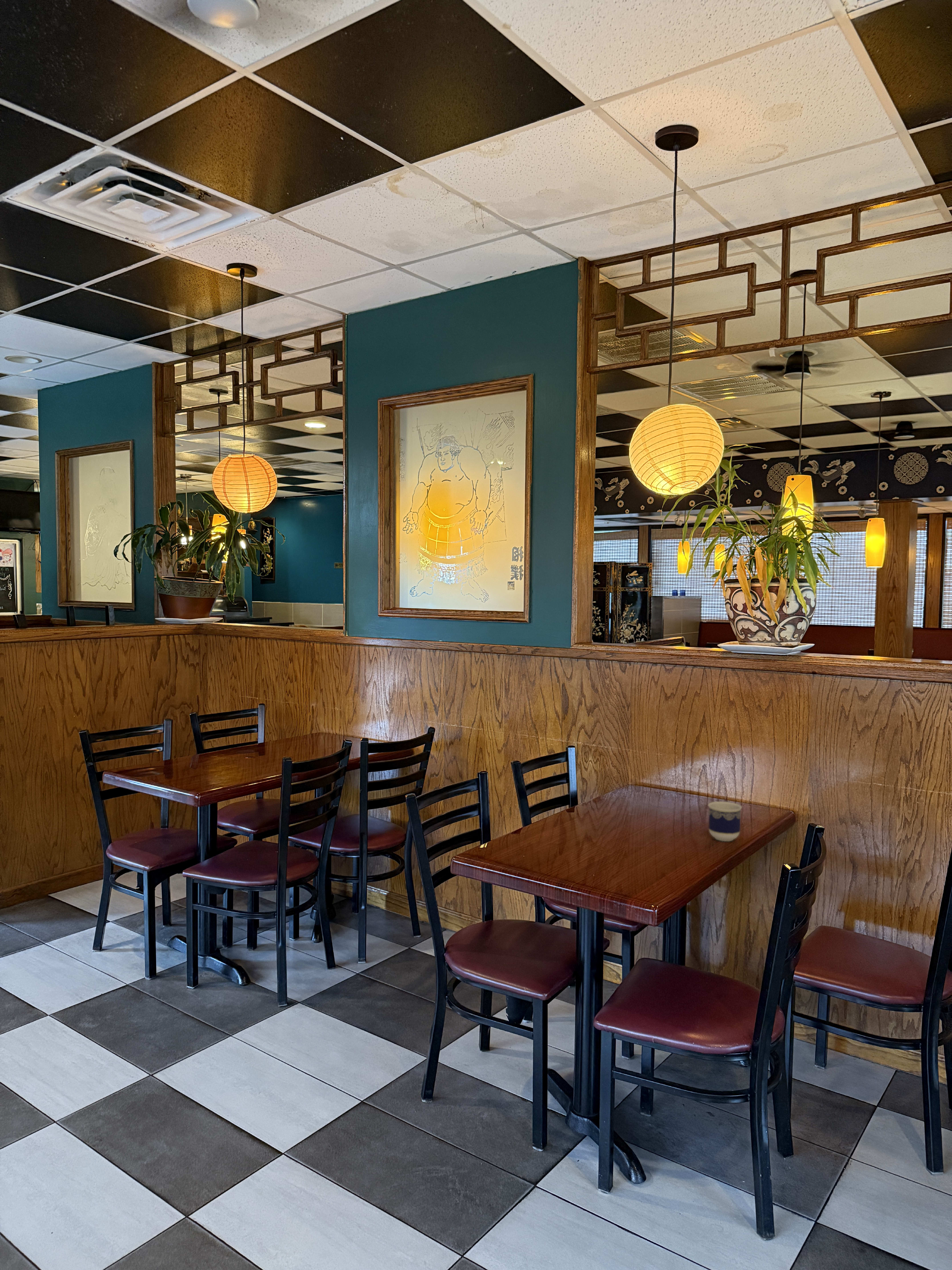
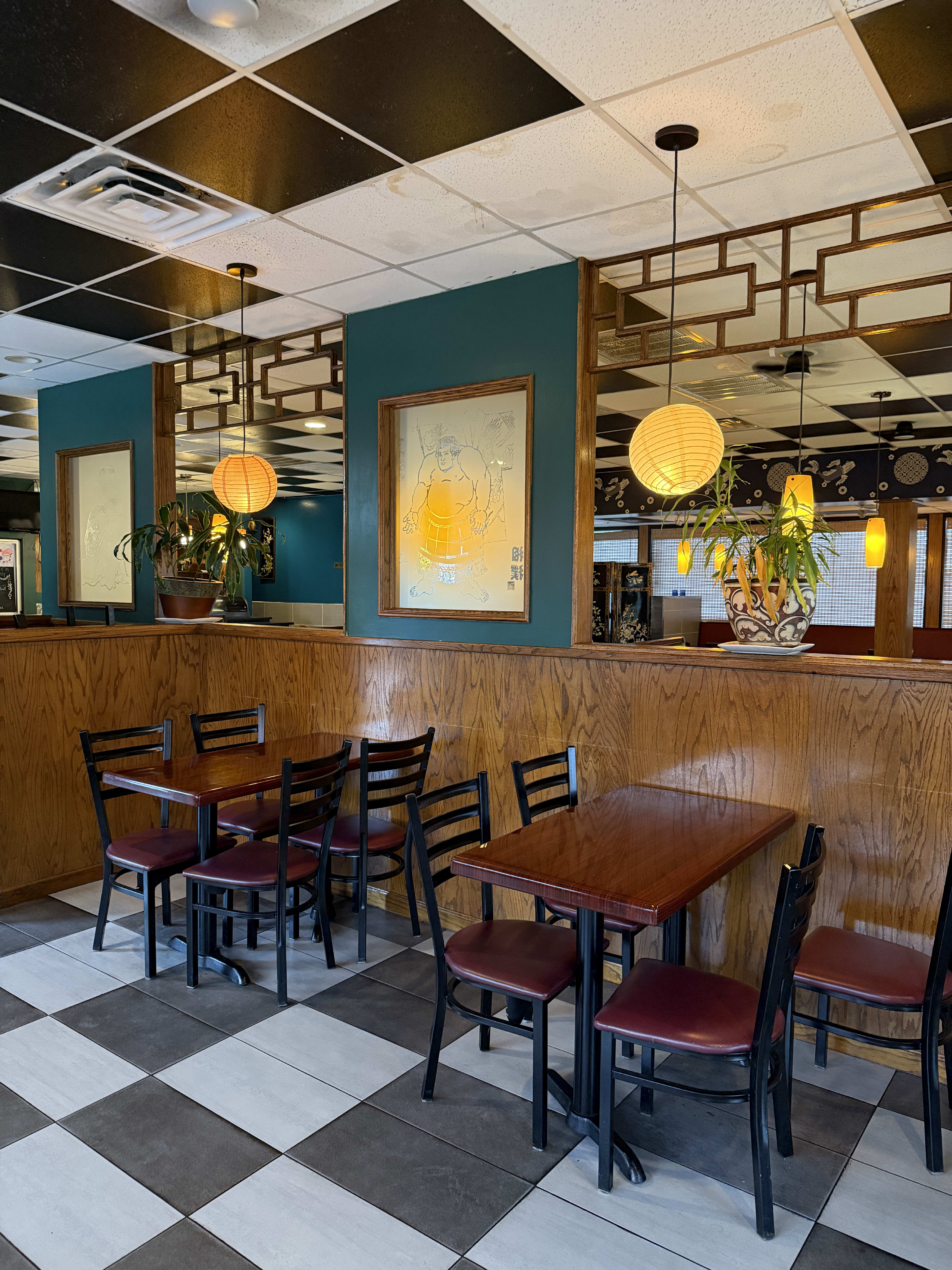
- cup (725, 821)
